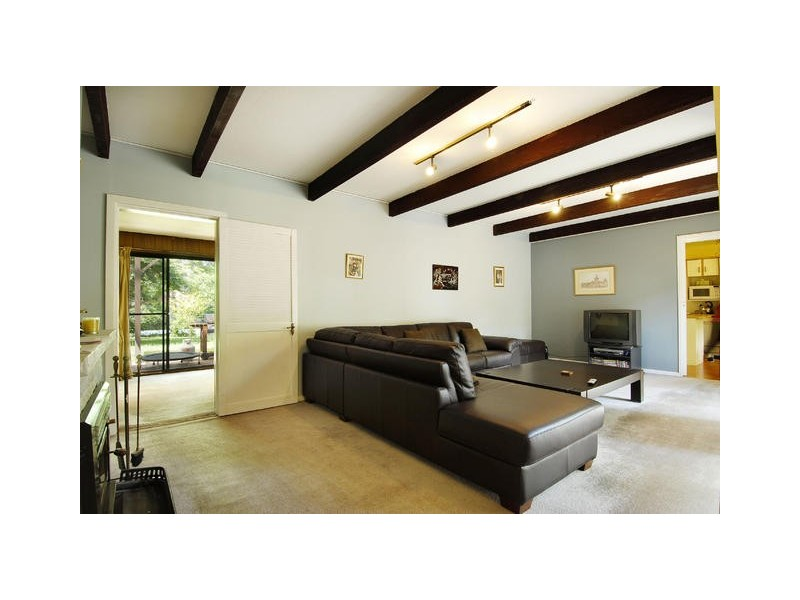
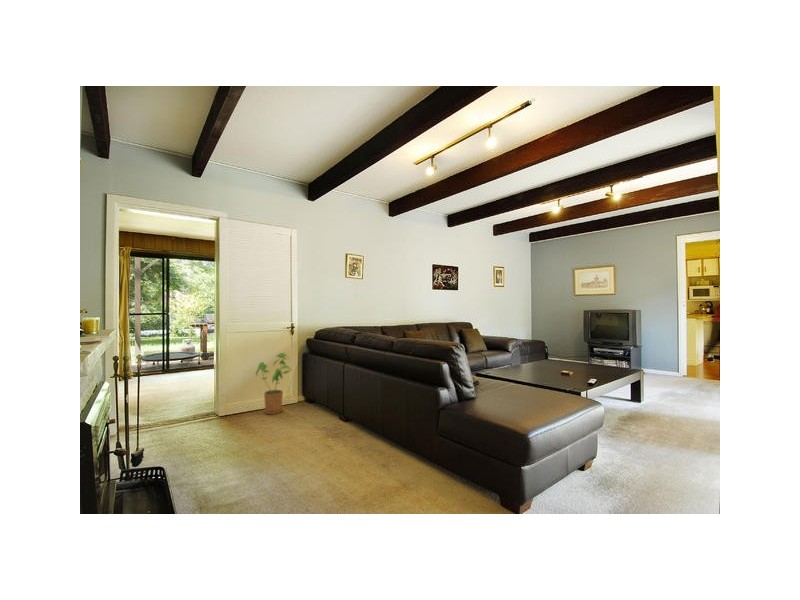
+ house plant (276, 382)
